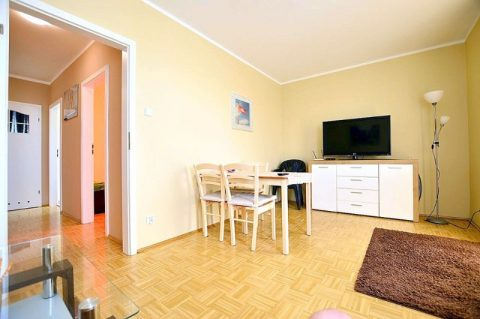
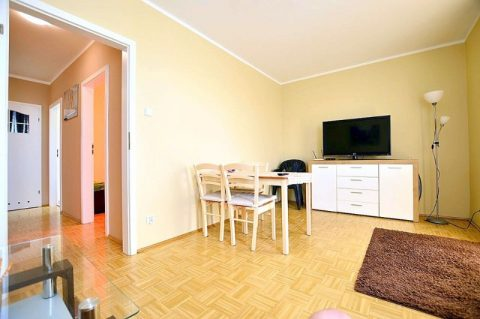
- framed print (242, 113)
